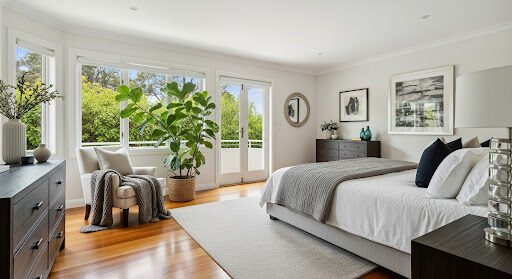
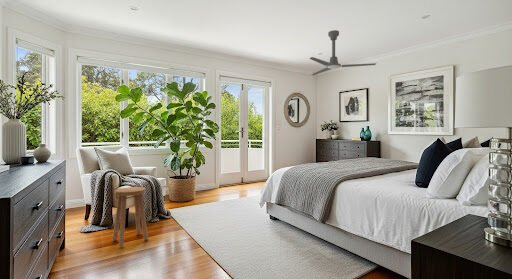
+ ceiling fan (334, 48)
+ stool (125, 214)
